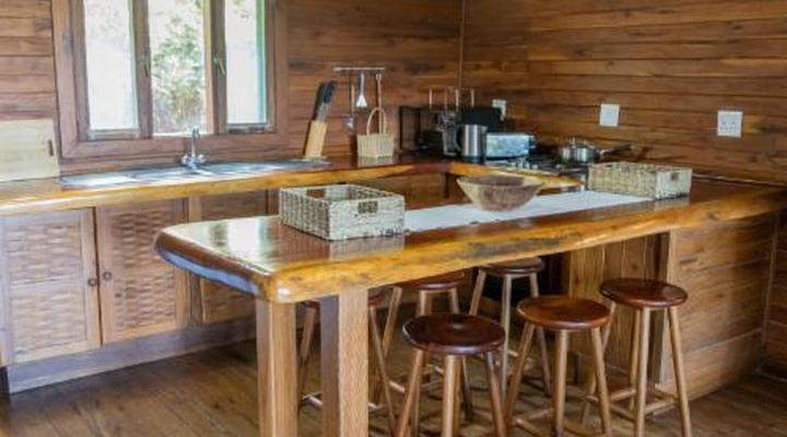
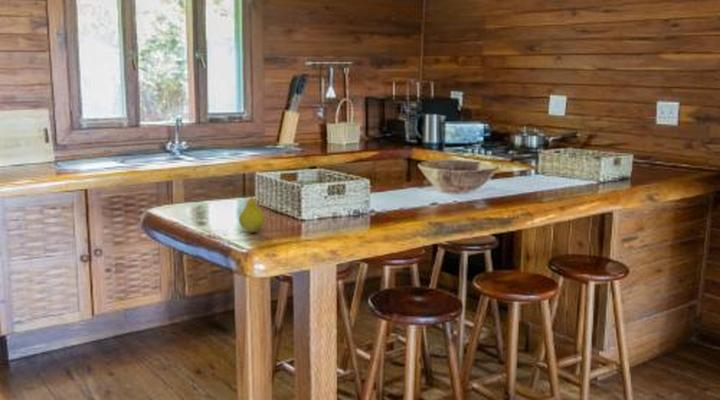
+ fruit (252, 210)
